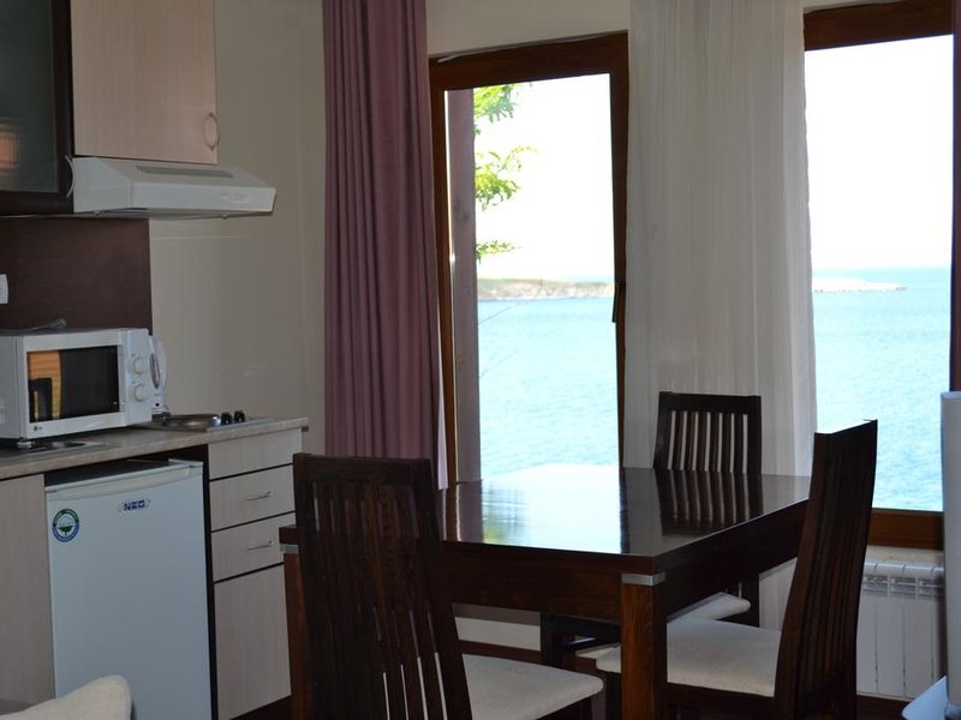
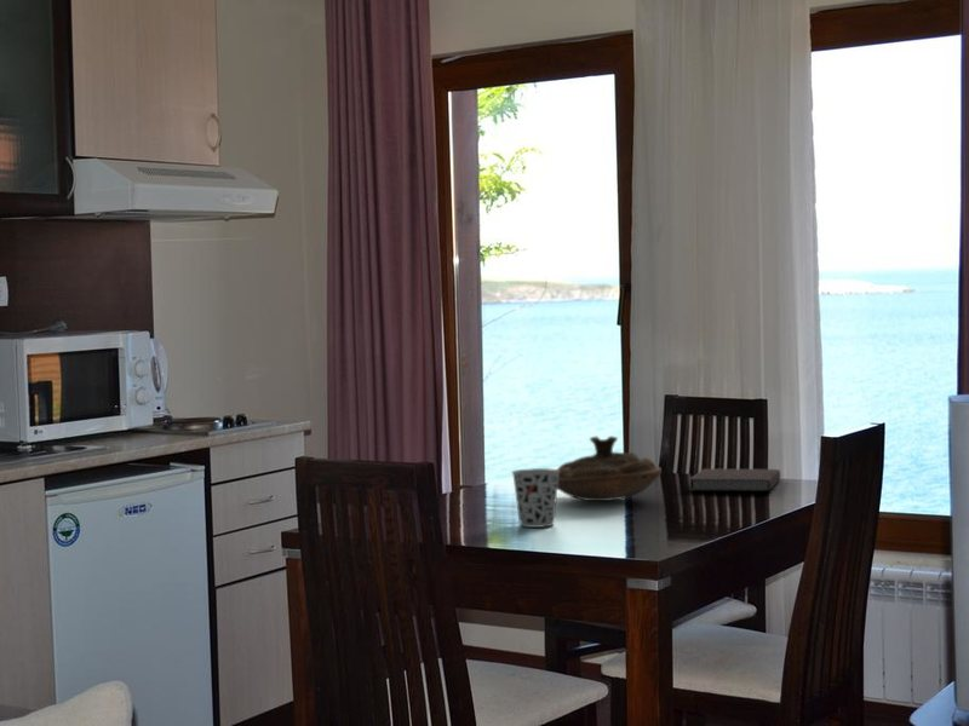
+ decorative bowl (603, 468)
+ notebook (735, 479)
+ cup (535, 497)
